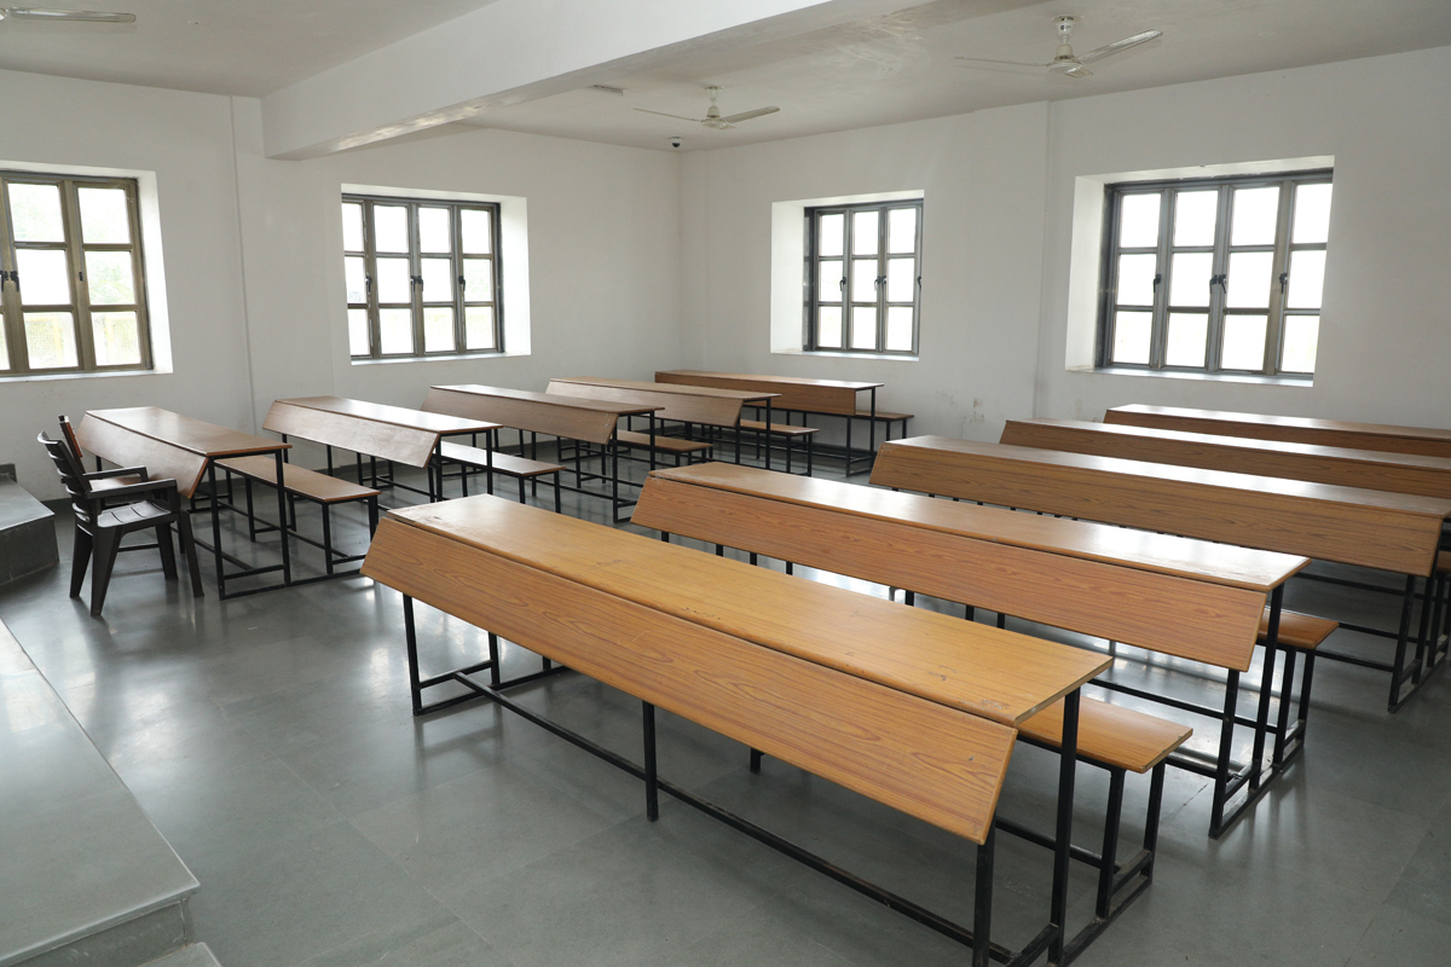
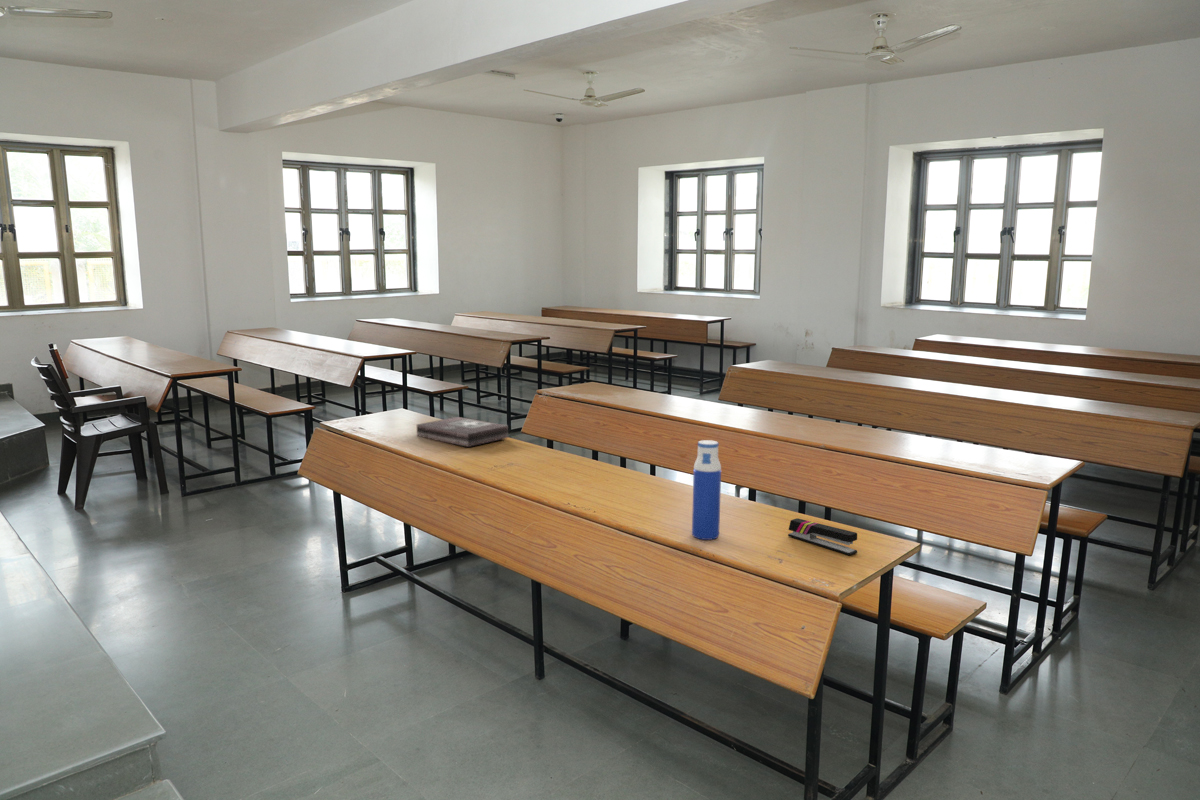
+ stapler (822, 534)
+ water bottle (706, 489)
+ first aid kit (462, 431)
